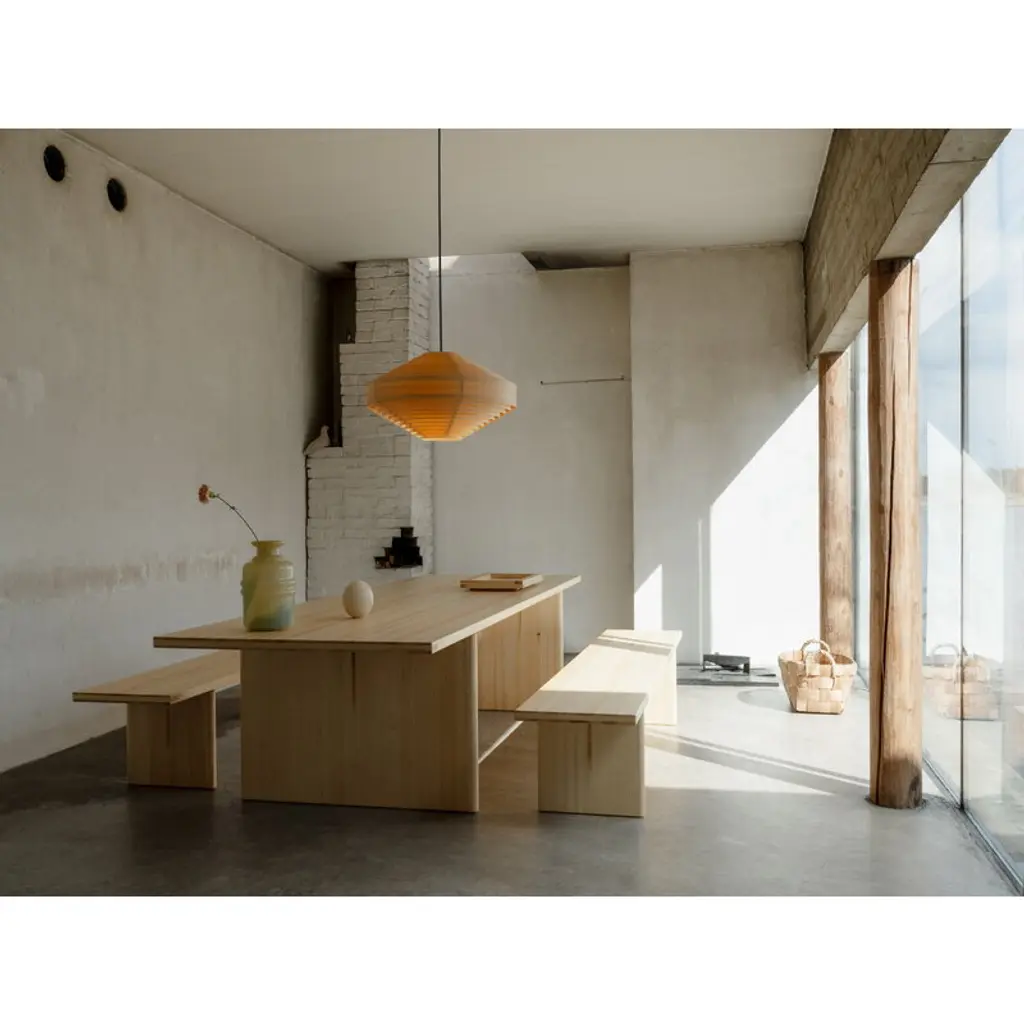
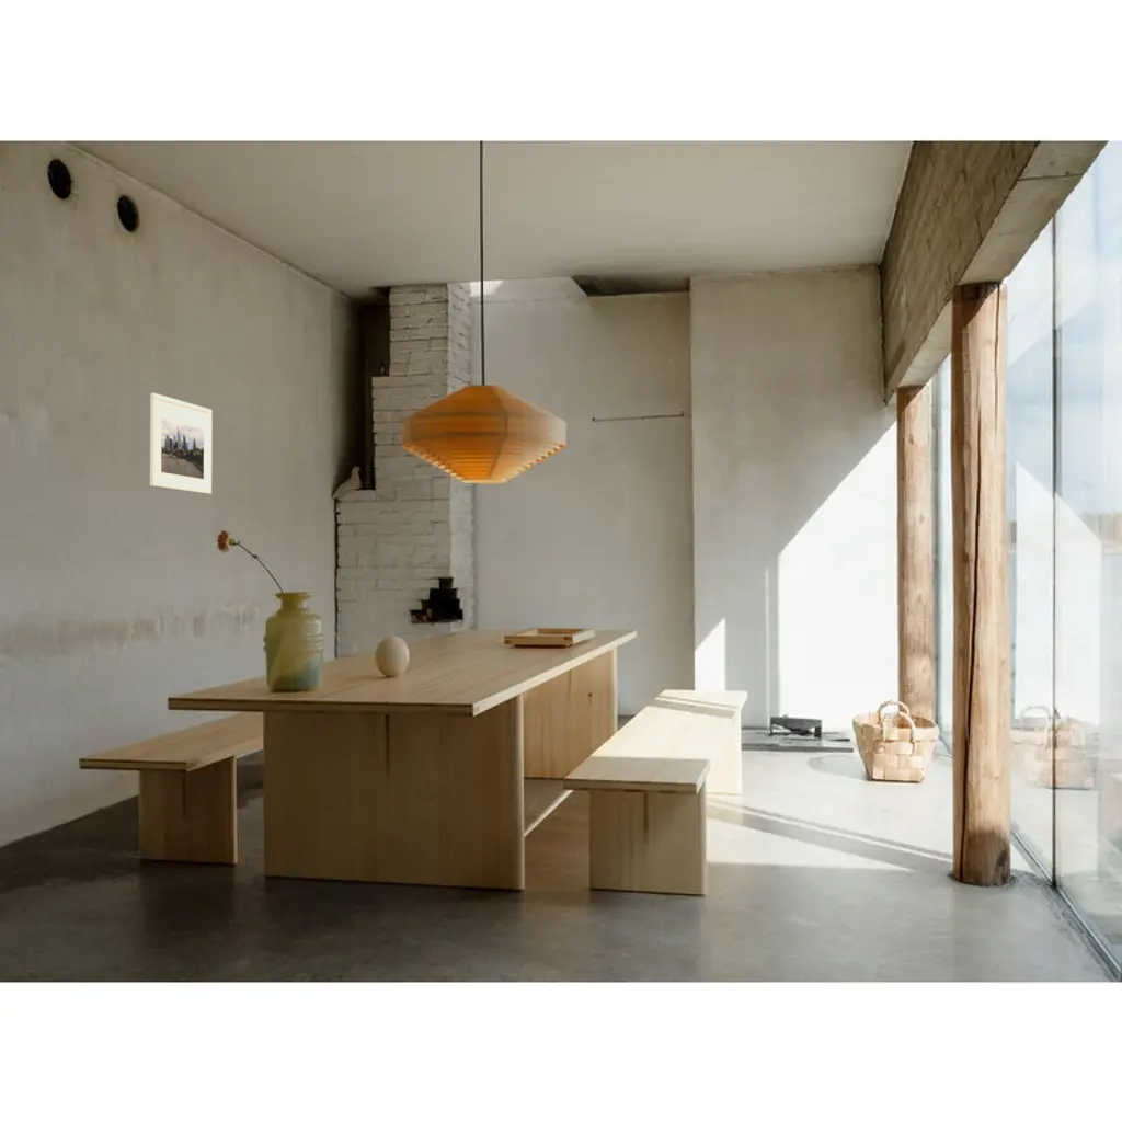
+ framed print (182, 446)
